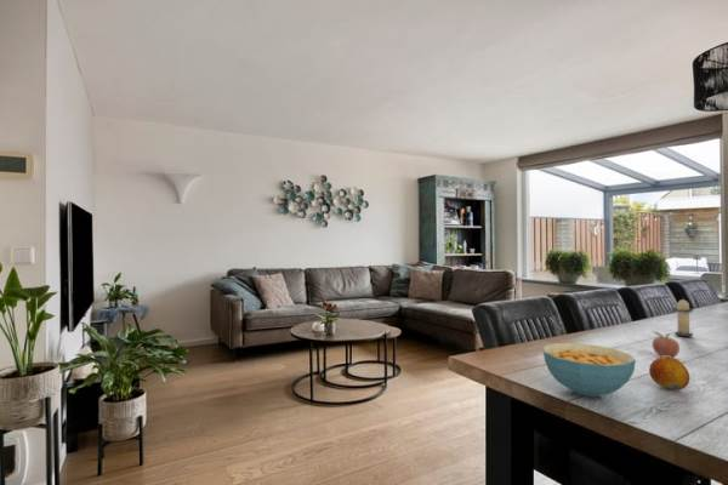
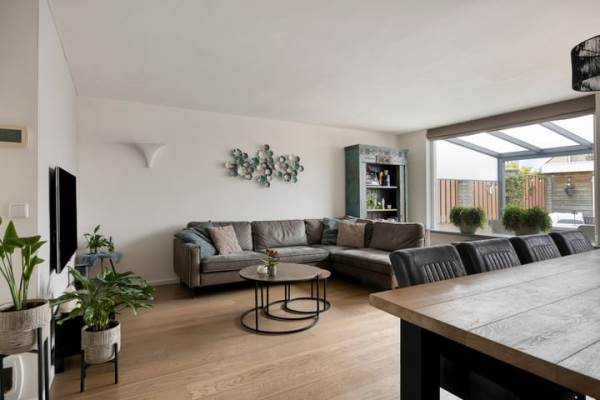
- fruit (669, 371)
- cereal bowl (586, 372)
- candle (683, 315)
- fruit (665, 344)
